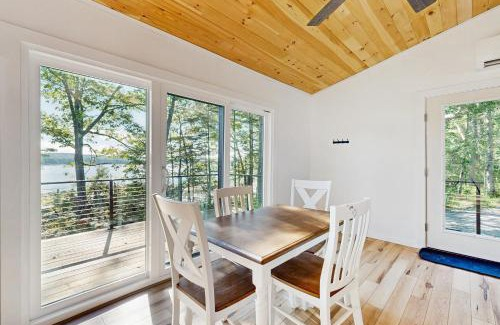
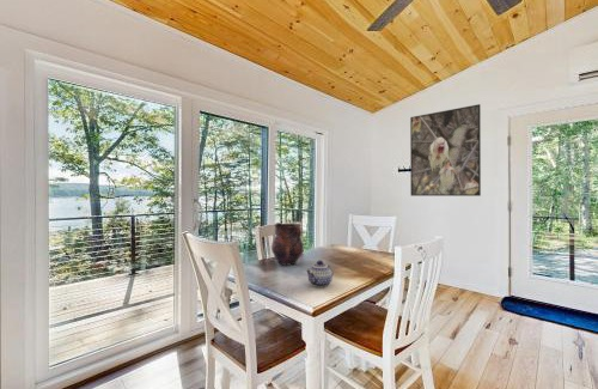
+ teapot (319, 272)
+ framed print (443, 153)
+ vase (287, 243)
